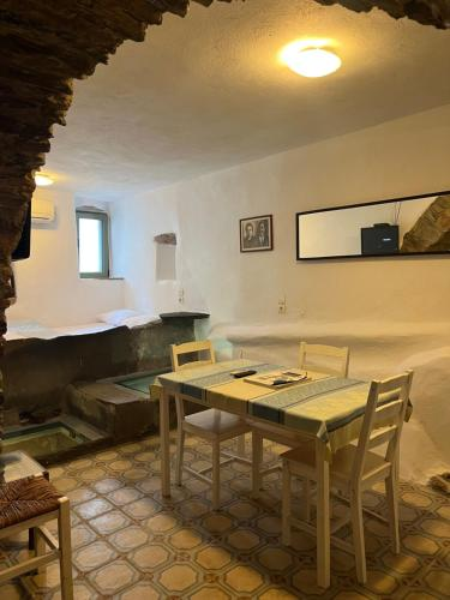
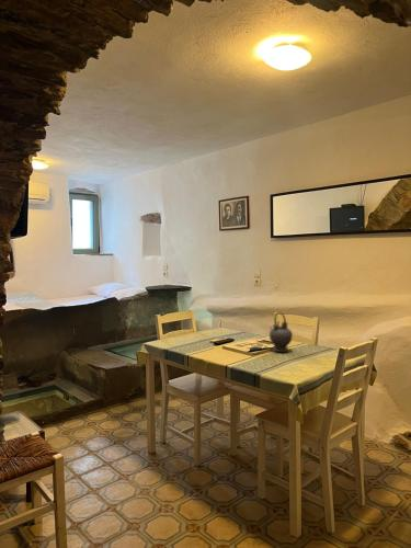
+ teapot (278, 331)
